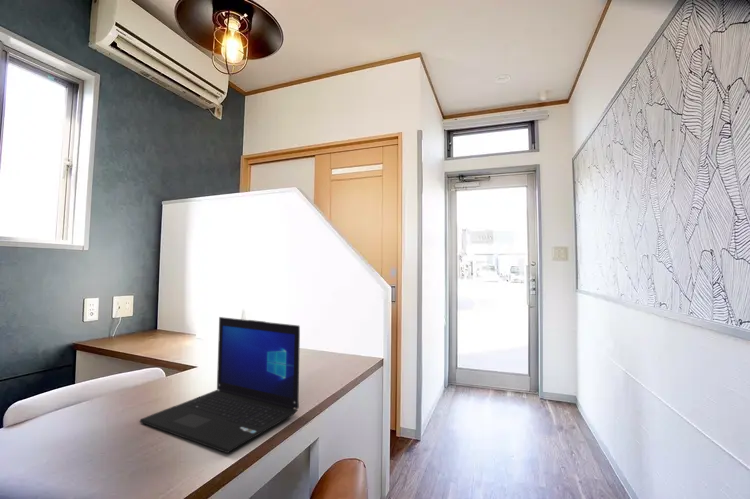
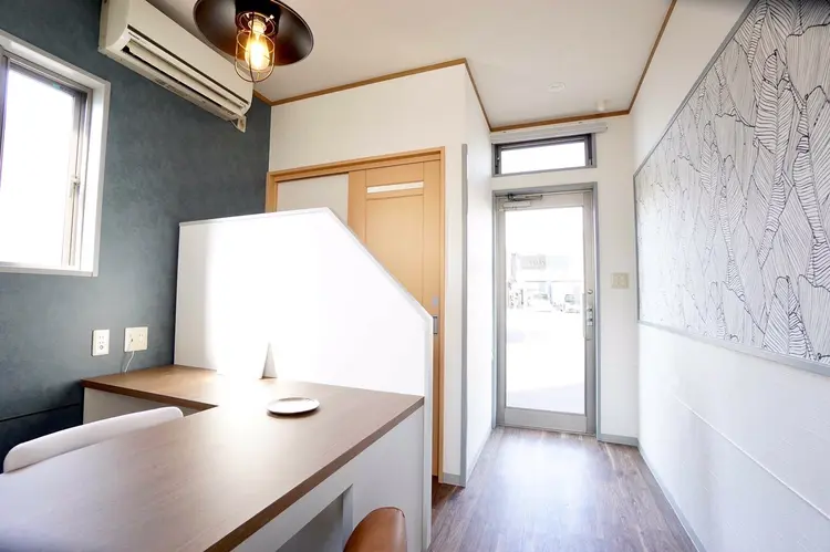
- laptop (224, 372)
